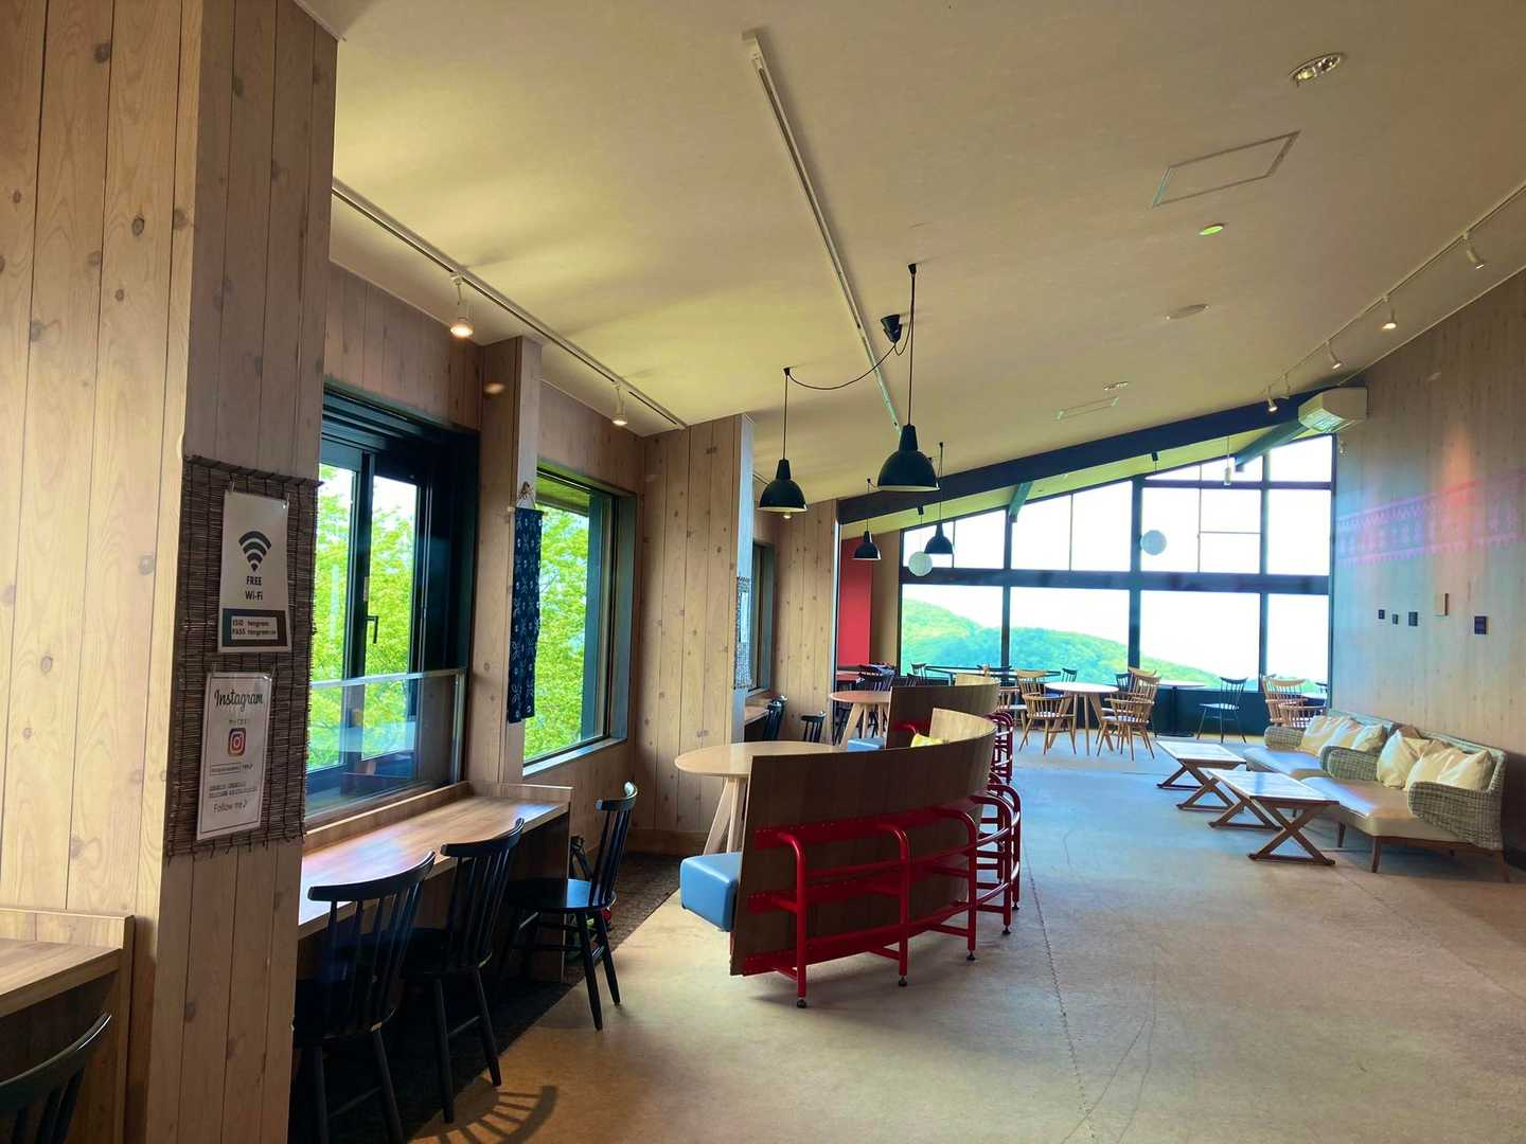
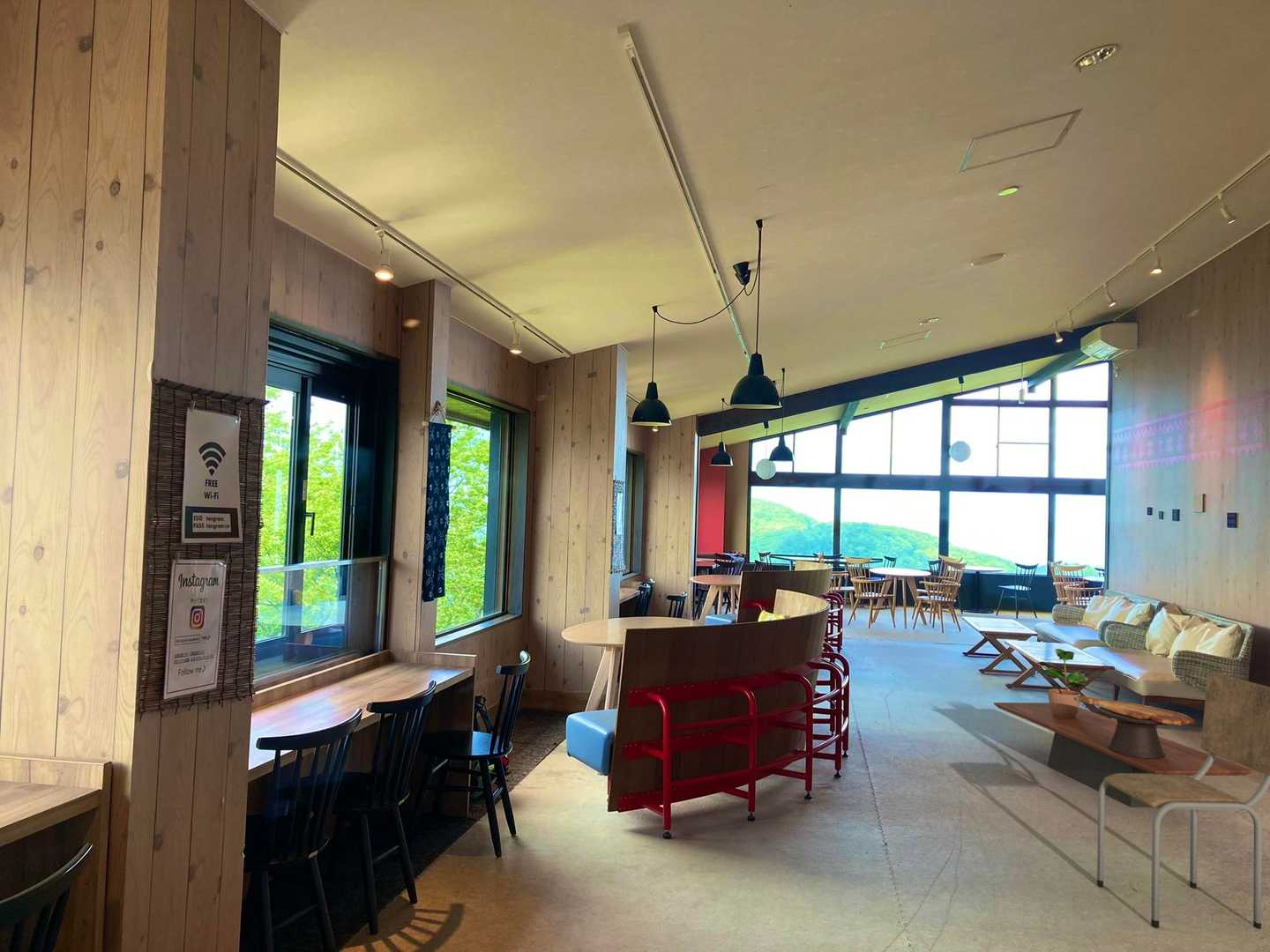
+ potted plant (1065, 681)
+ dining chair (1188, 792)
+ coffee table (1104, 758)
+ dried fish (1132, 728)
